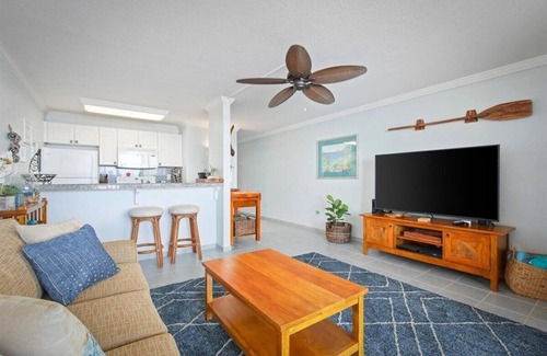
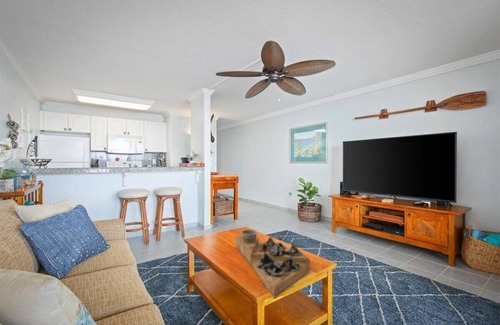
+ decorative tray (259, 250)
